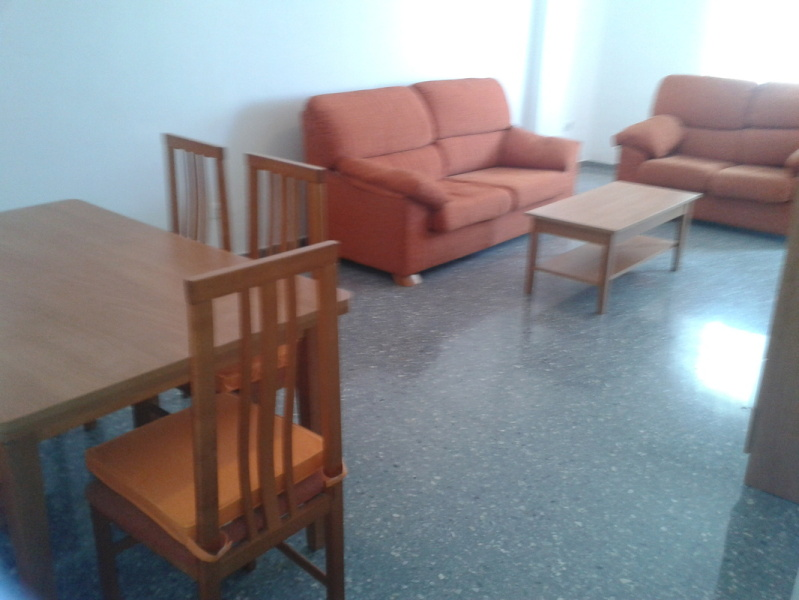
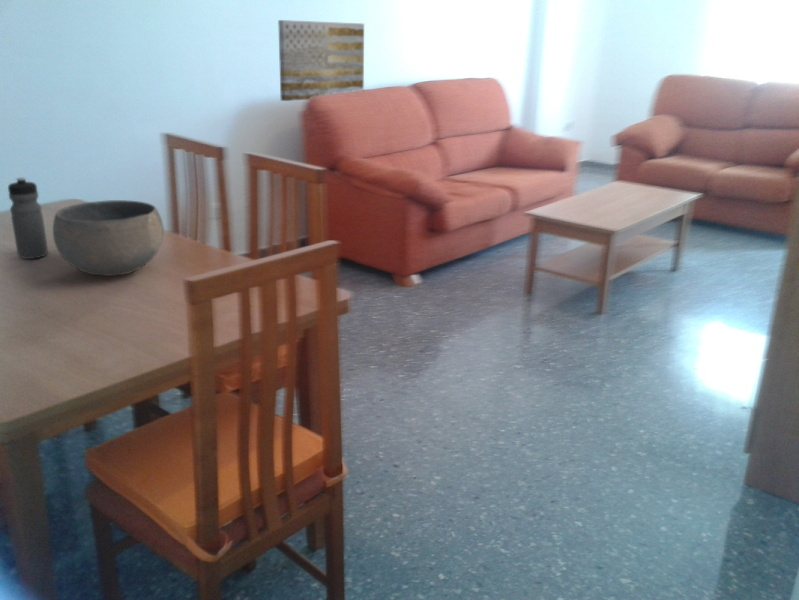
+ water bottle (27, 217)
+ wall art (323, 60)
+ bowl (110, 240)
